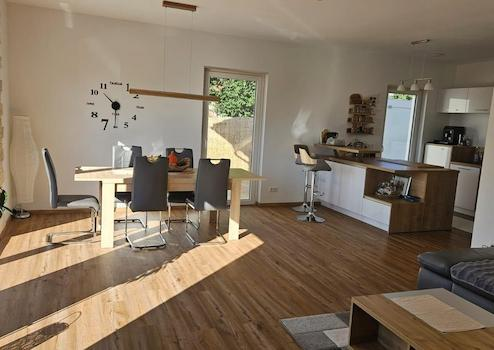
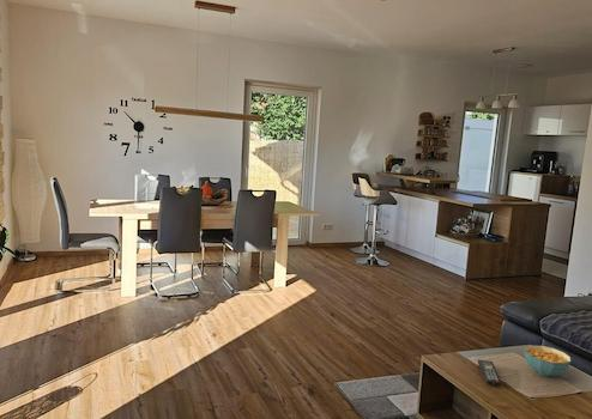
+ remote control (488, 371)
+ cereal bowl (545, 363)
